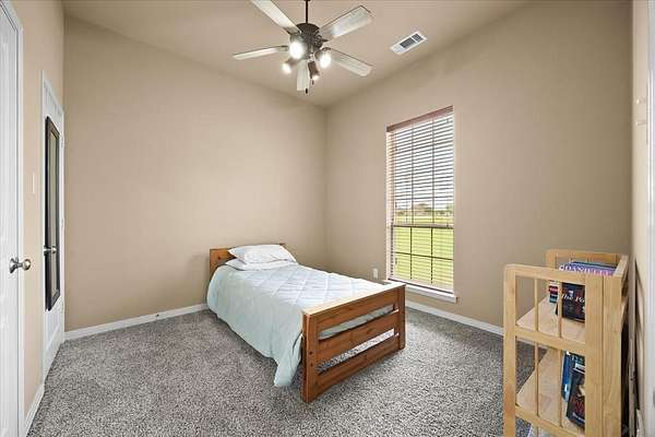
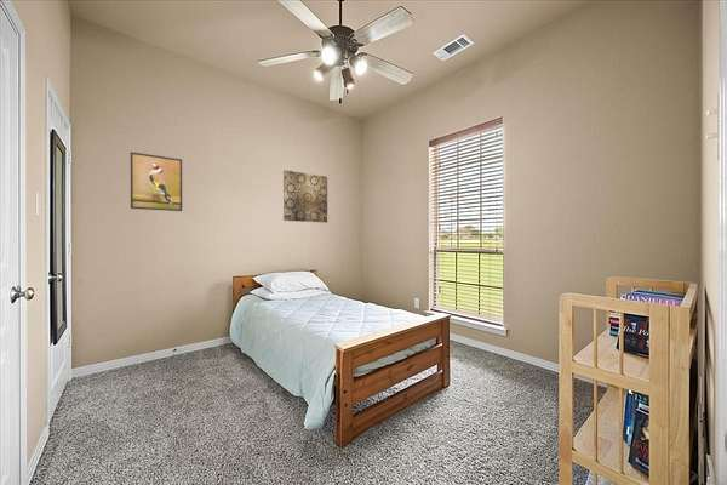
+ wall art (307, 198)
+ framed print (156, 182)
